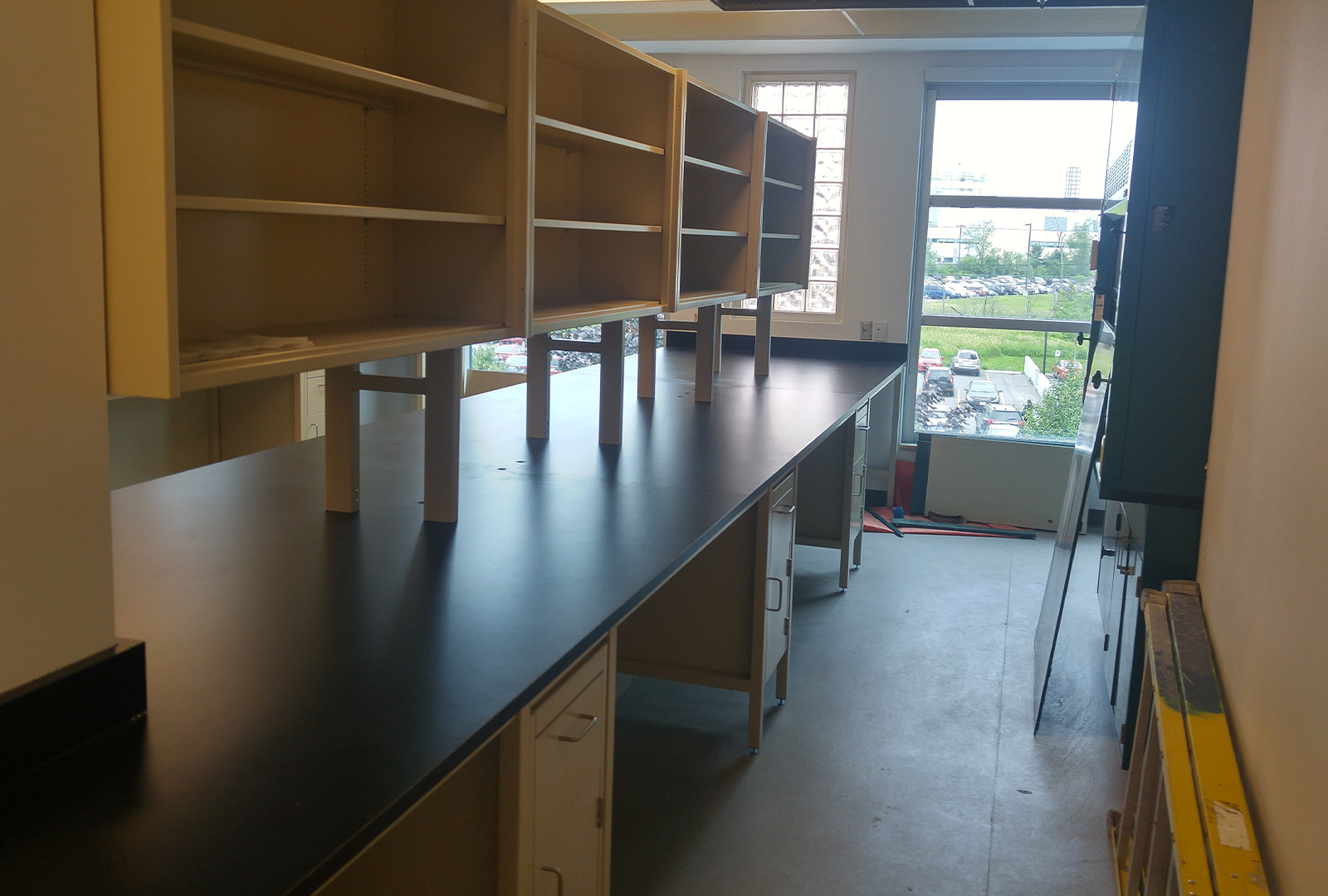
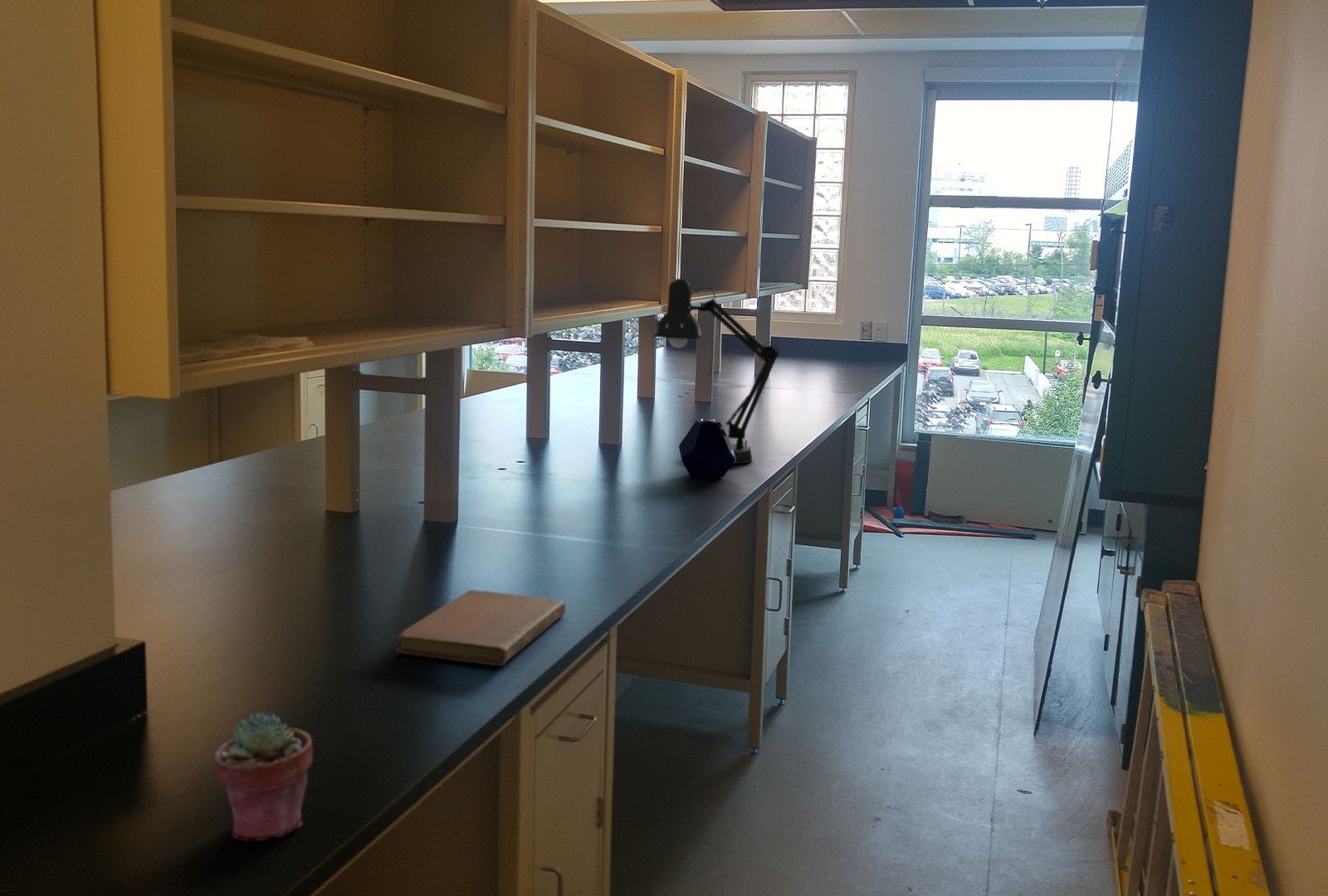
+ potted succulent (265, 769)
+ desk lamp (701, 338)
+ notebook (486, 624)
+ speaker (707, 447)
